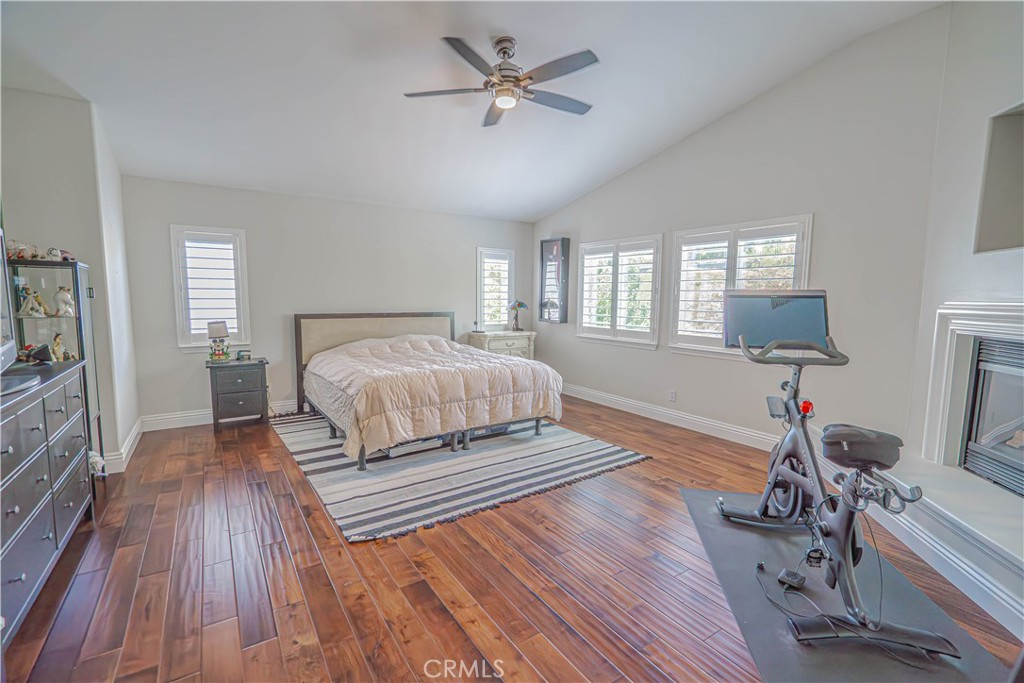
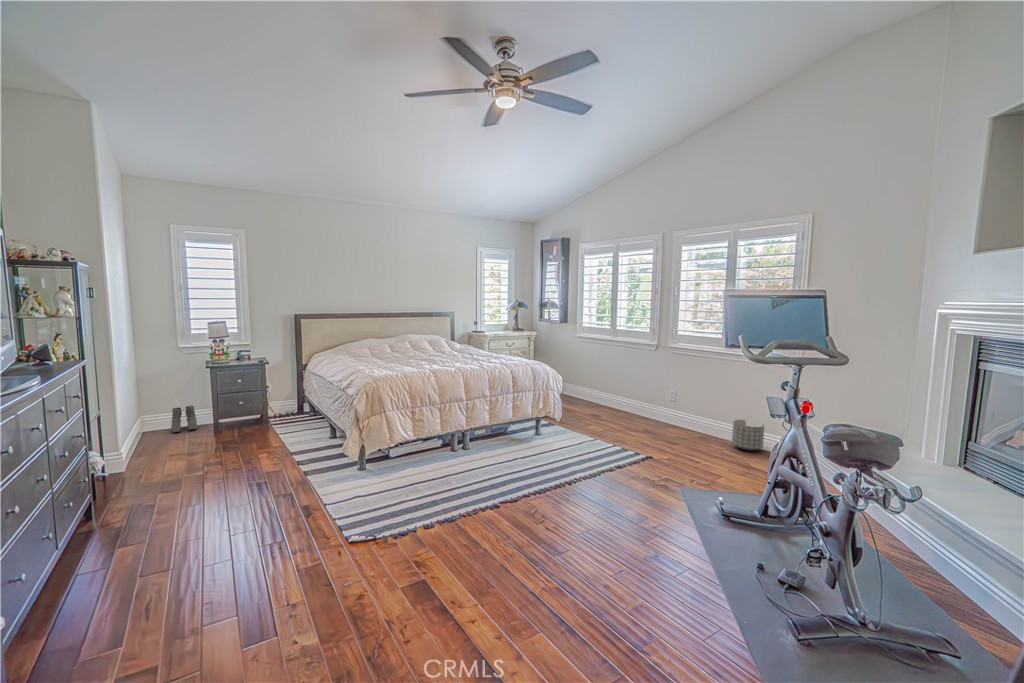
+ boots (185, 416)
+ planter (747, 436)
